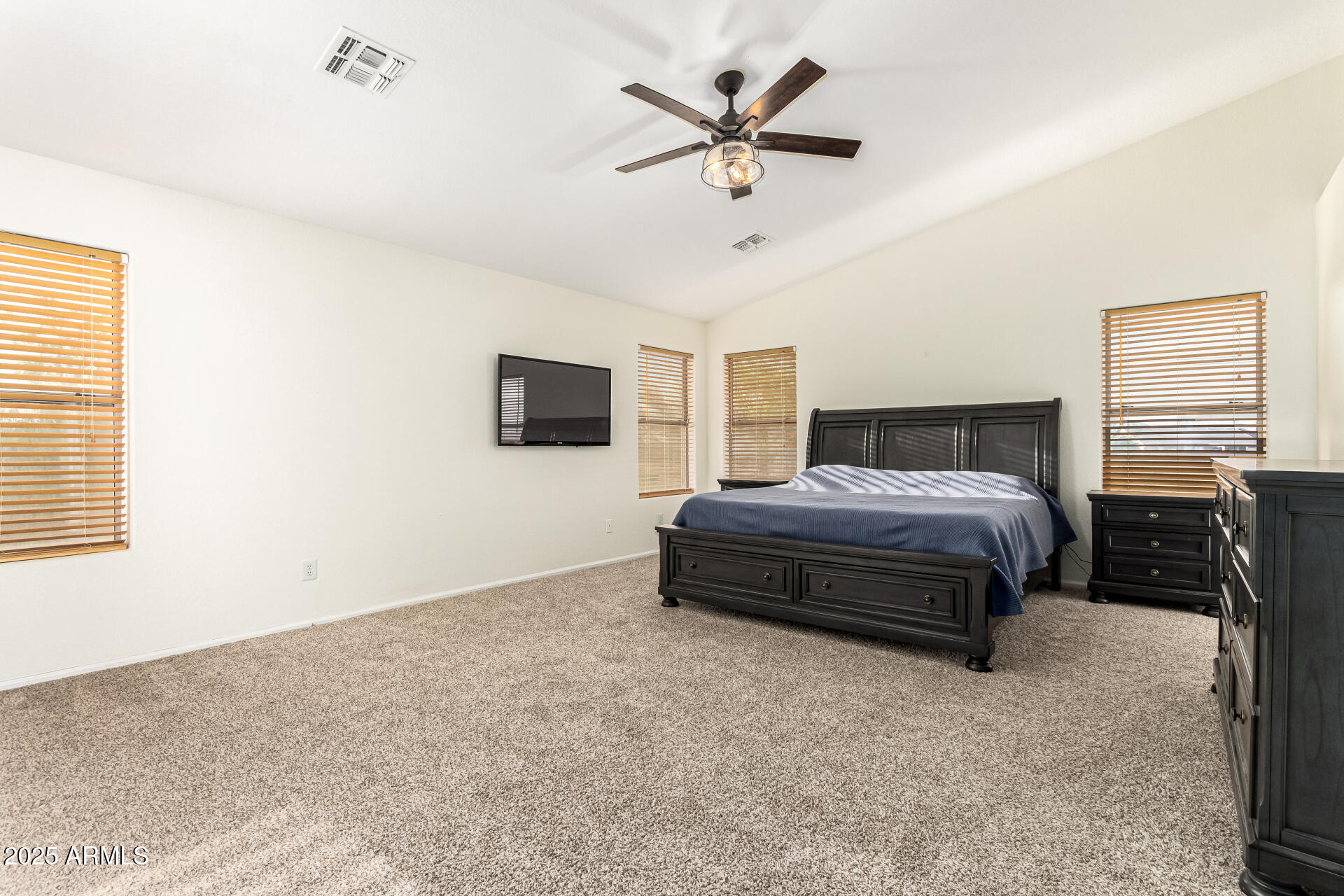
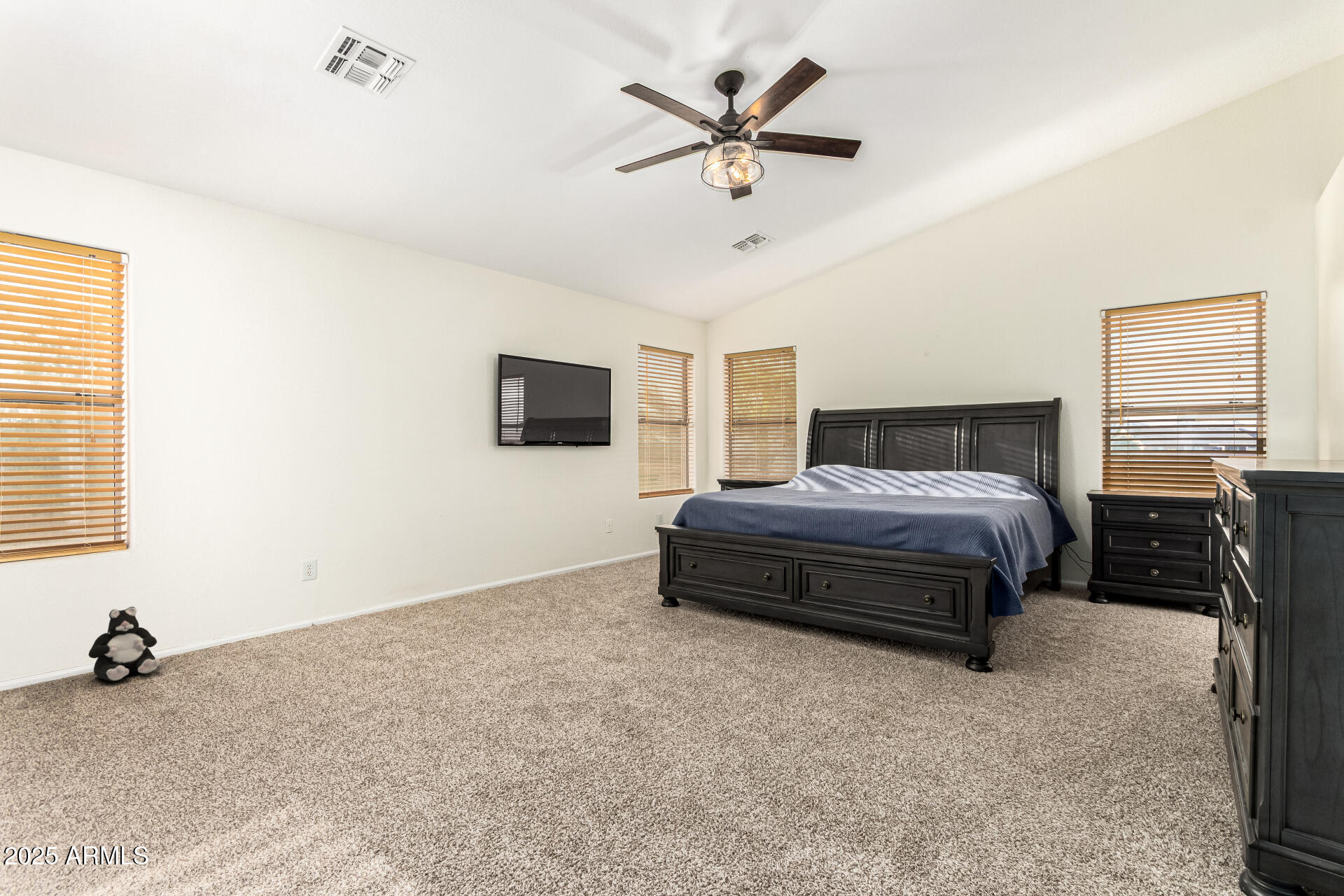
+ plush toy (125, 642)
